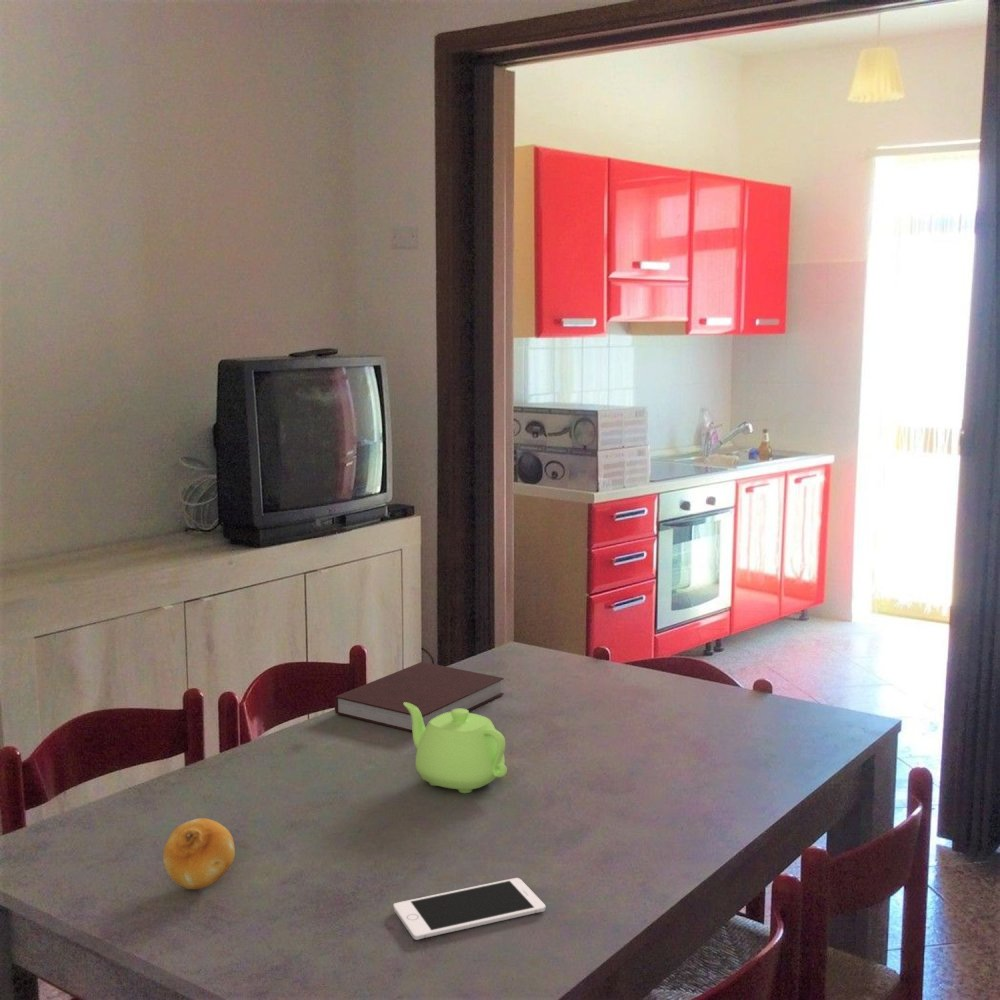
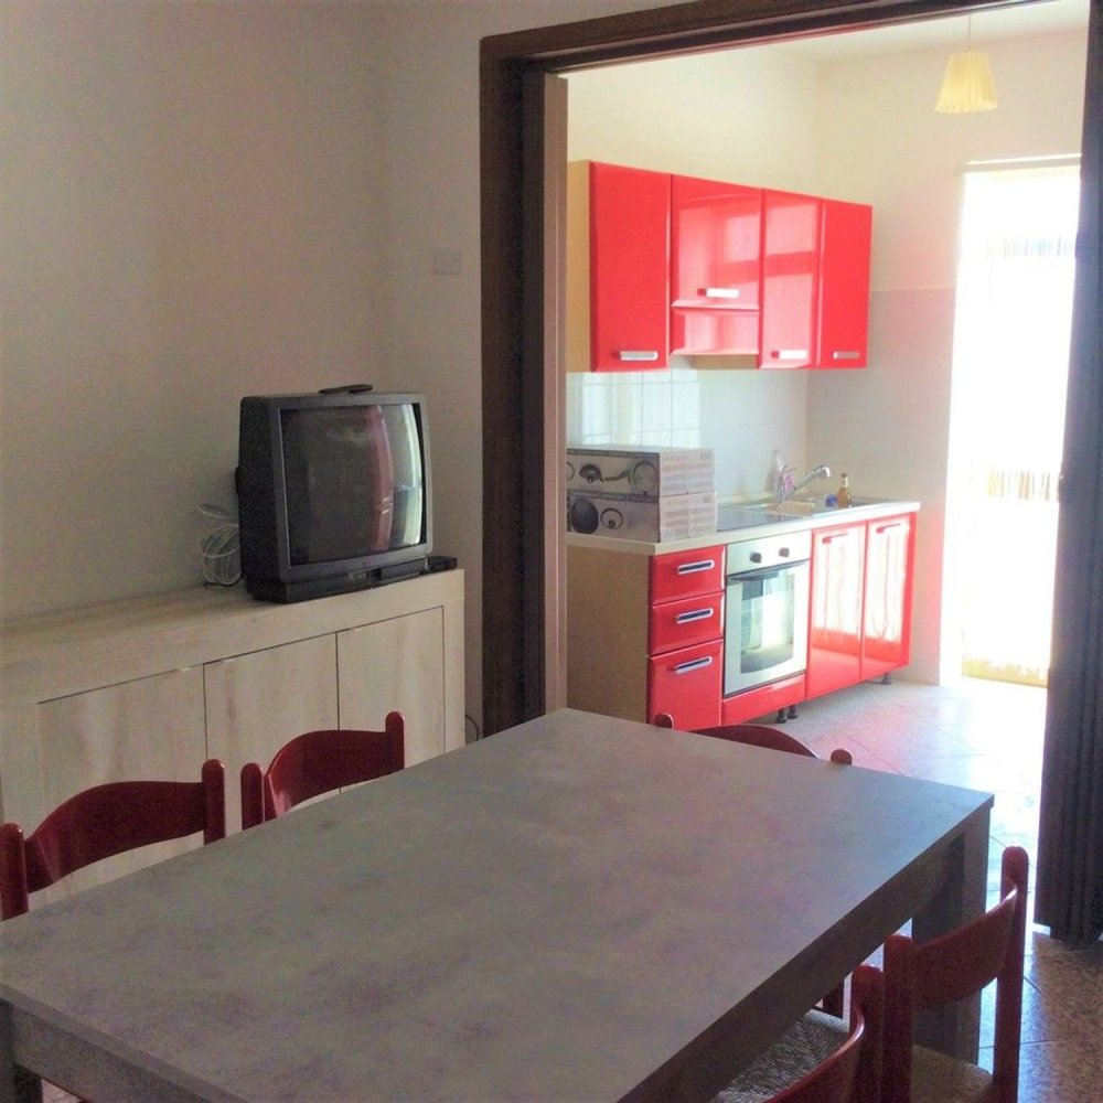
- fruit (198, 852)
- teapot (454, 744)
- notebook (421, 695)
- cell phone (469, 907)
